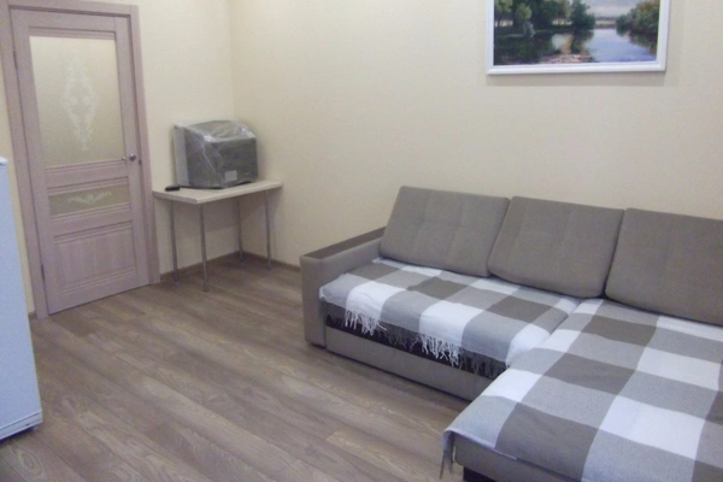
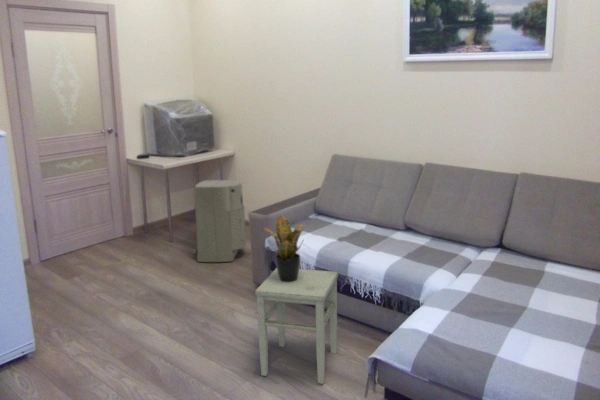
+ potted plant (289, 245)
+ stool (299, 323)
+ air purifier (219, 220)
